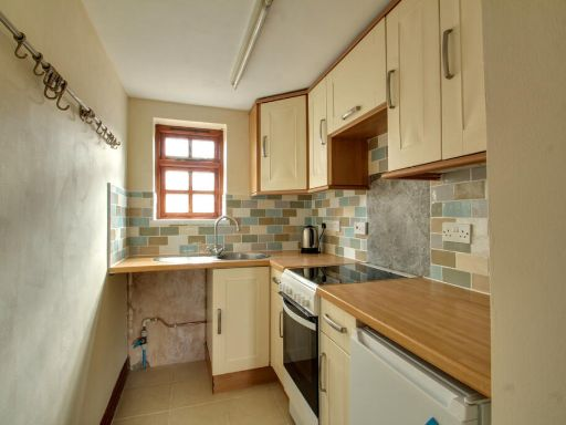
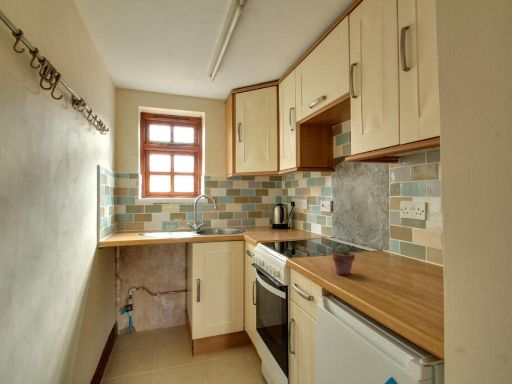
+ potted succulent (343, 259)
